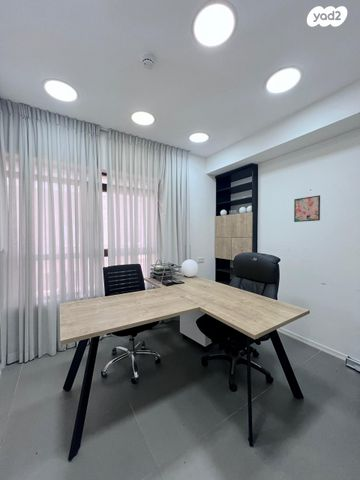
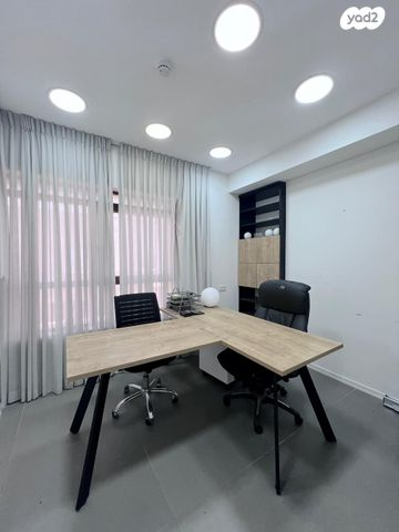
- wall art (306, 209)
